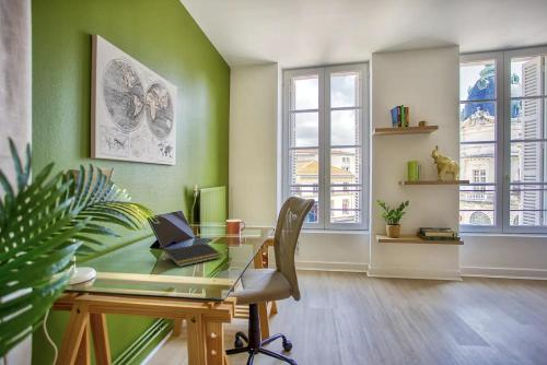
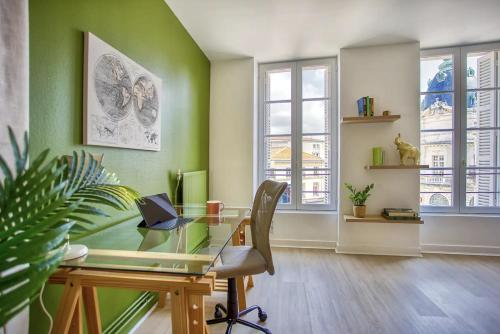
- notepad (194, 254)
